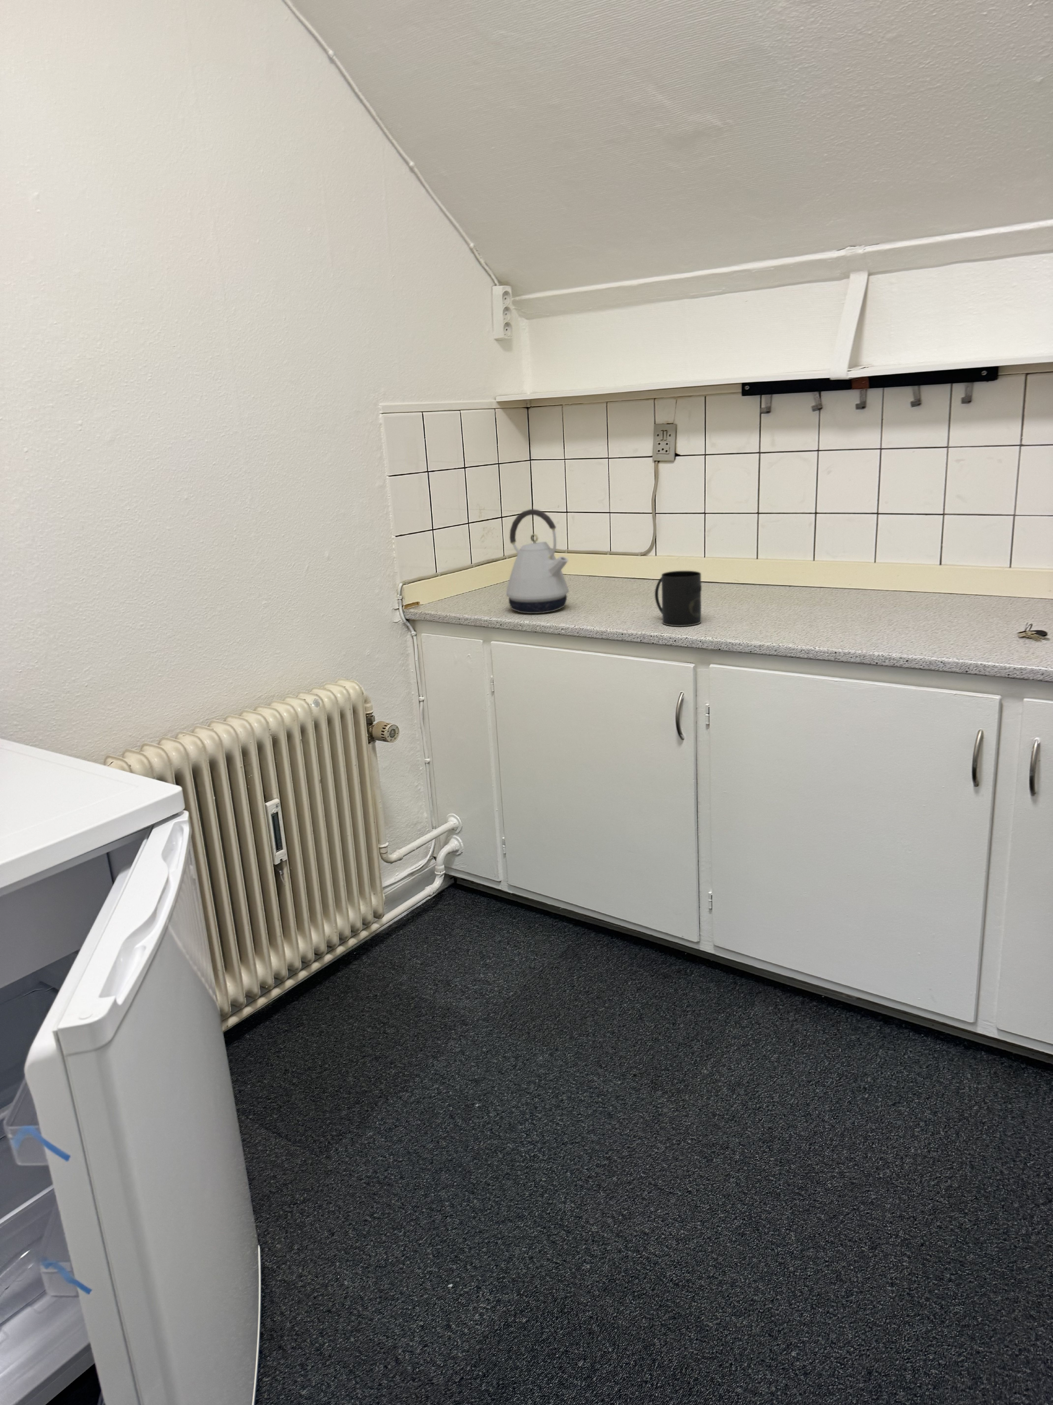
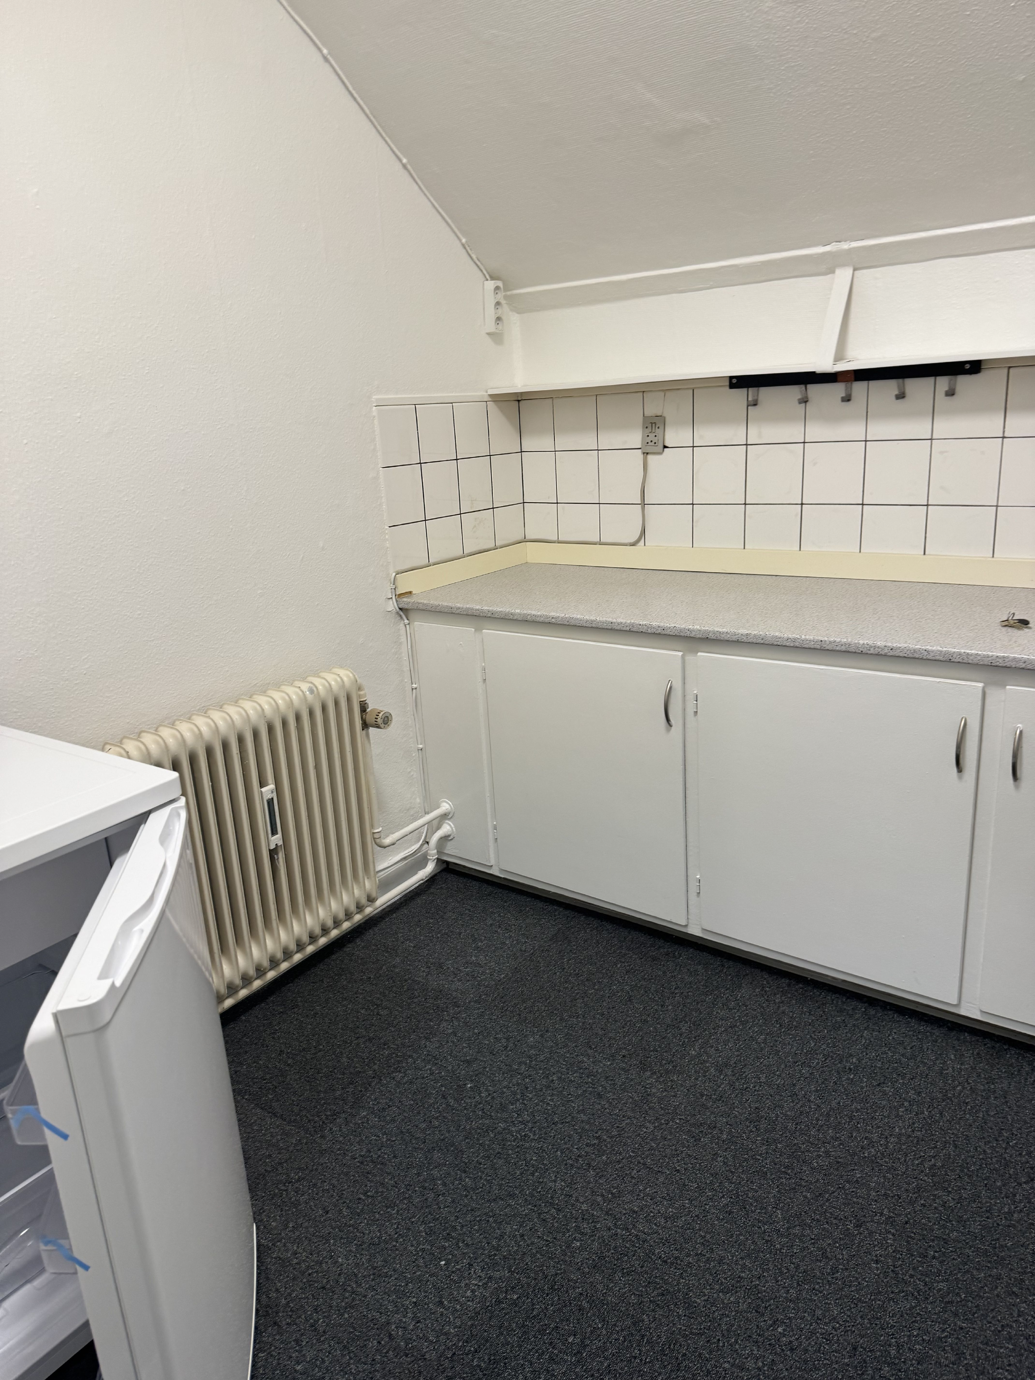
- kettle (538, 560)
- mug (676, 597)
